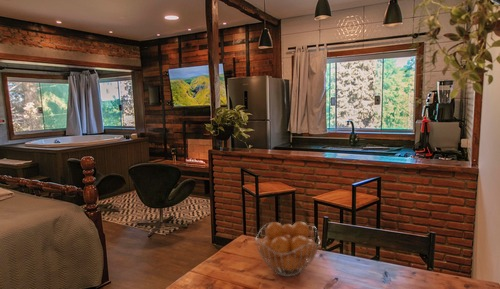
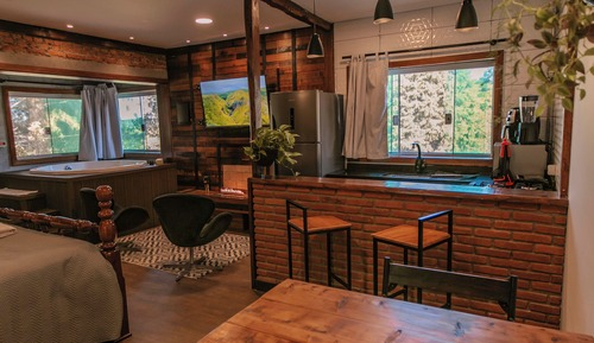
- fruit basket (287, 246)
